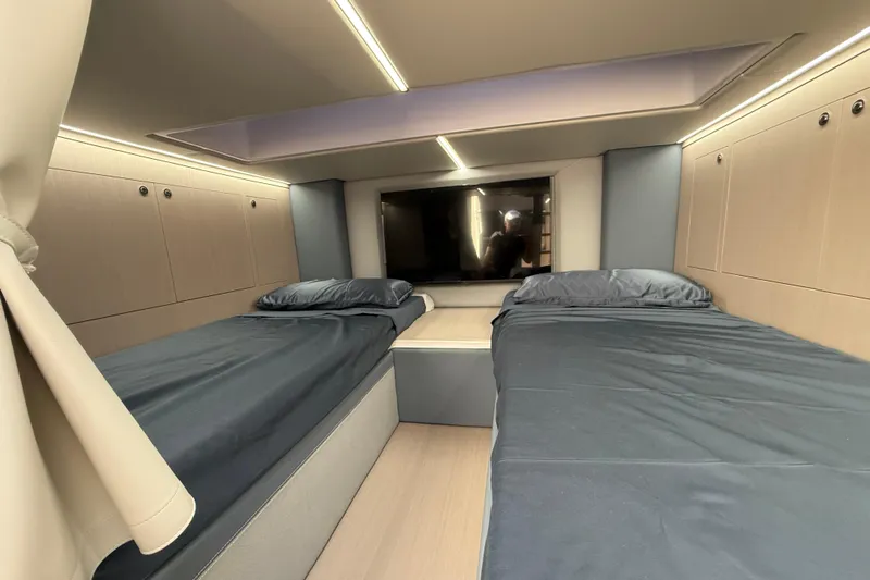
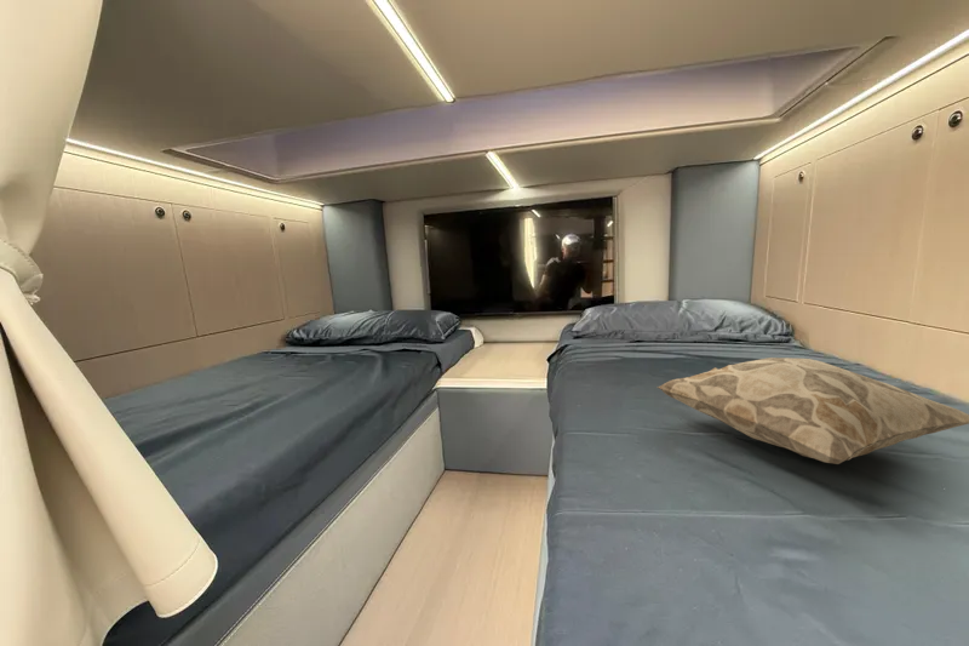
+ decorative pillow (792, 400)
